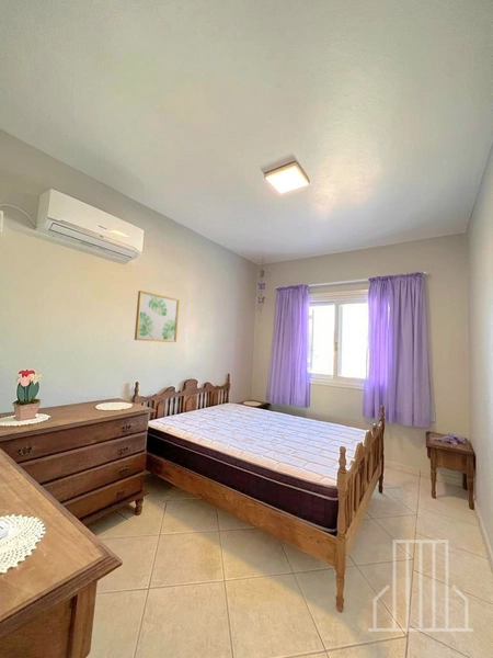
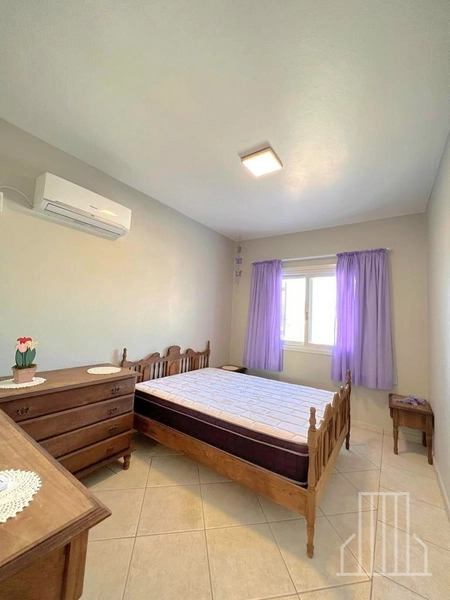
- wall art (158, 318)
